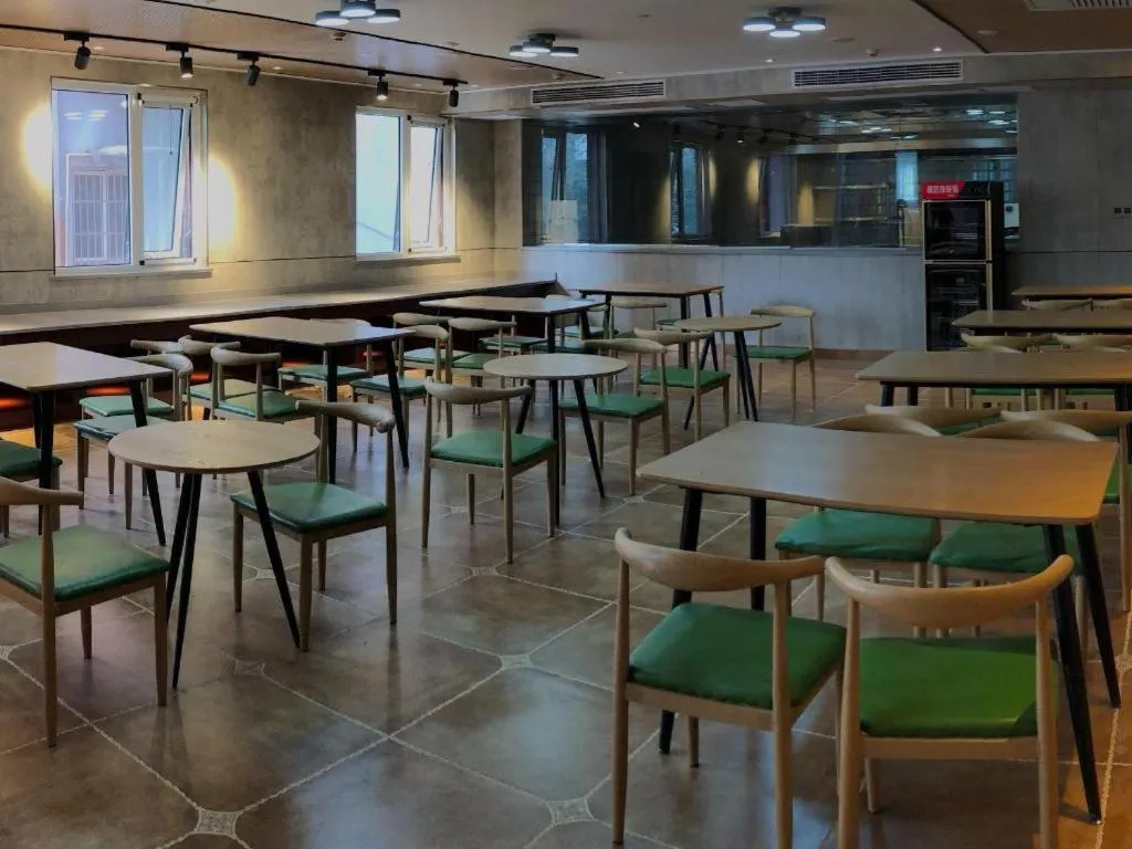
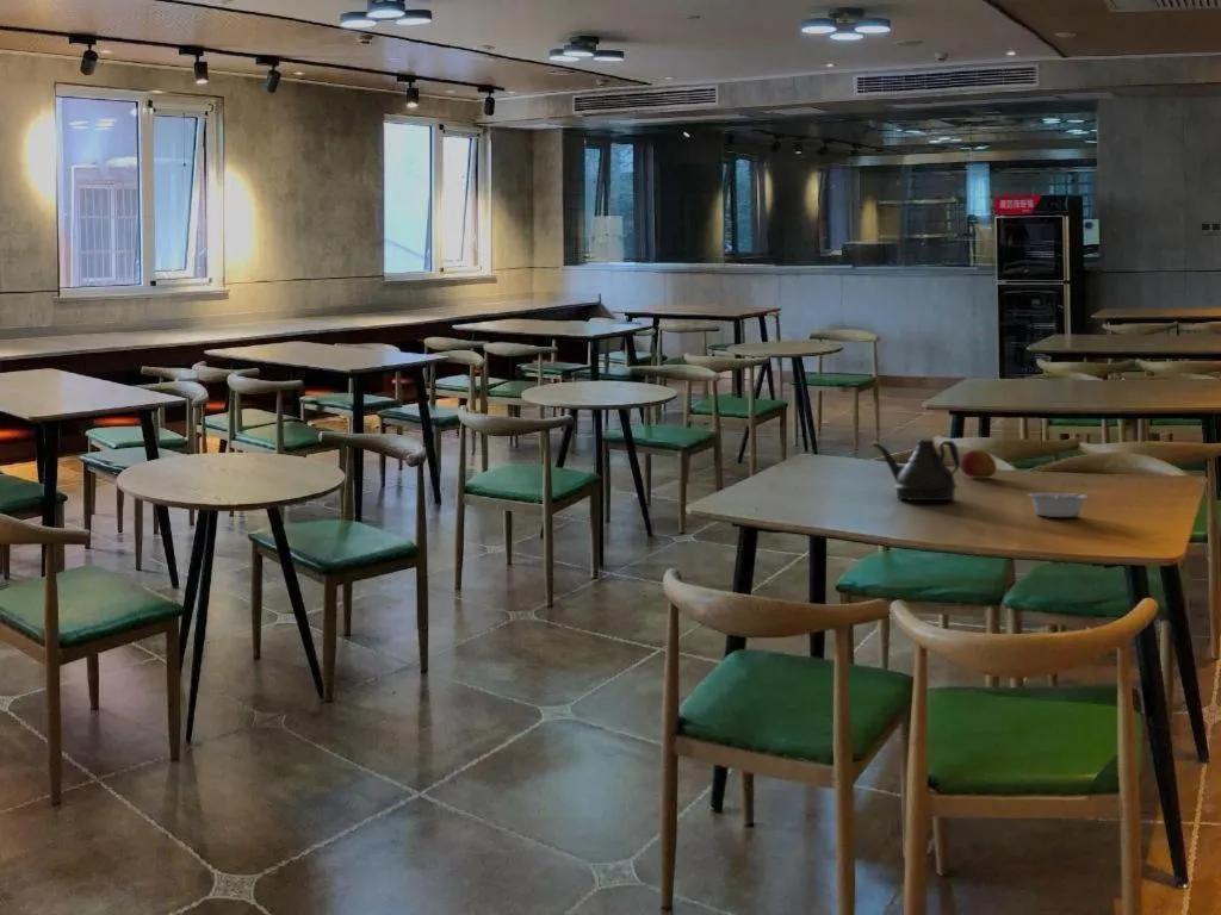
+ legume (1059, 503)
+ teapot (915, 468)
+ fruit (978, 463)
